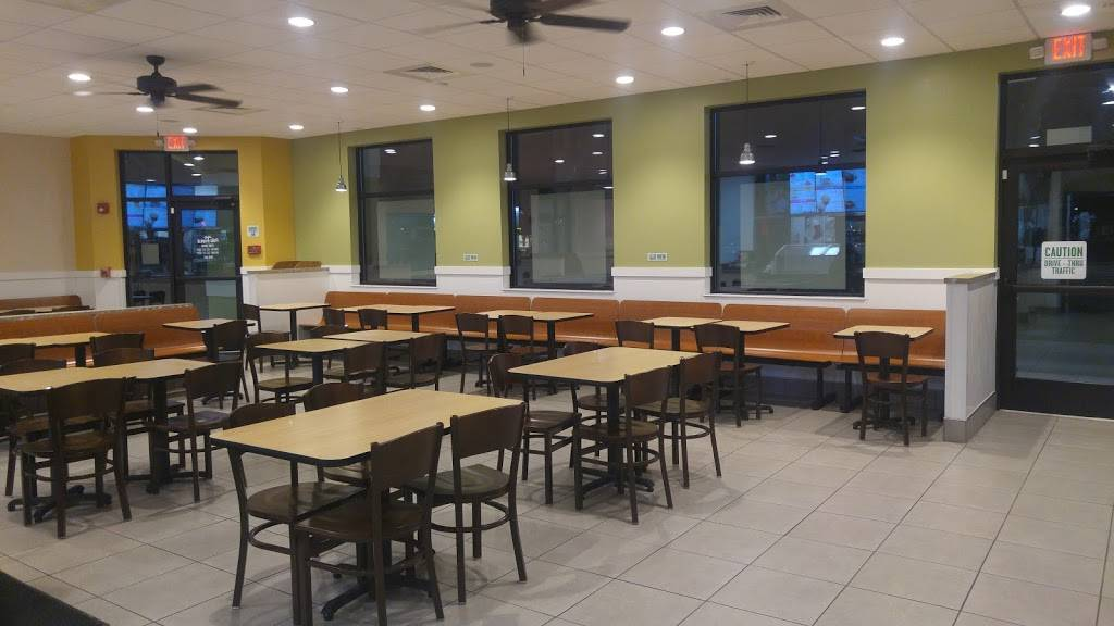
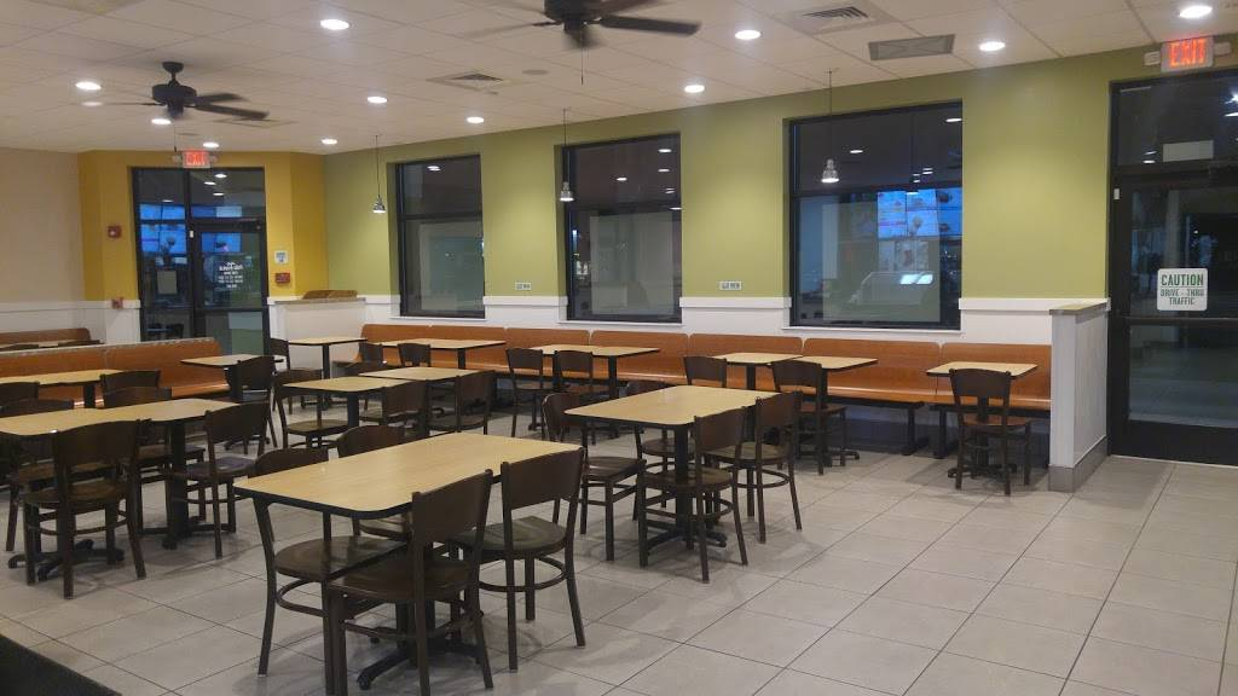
+ ceiling vent (910, 47)
